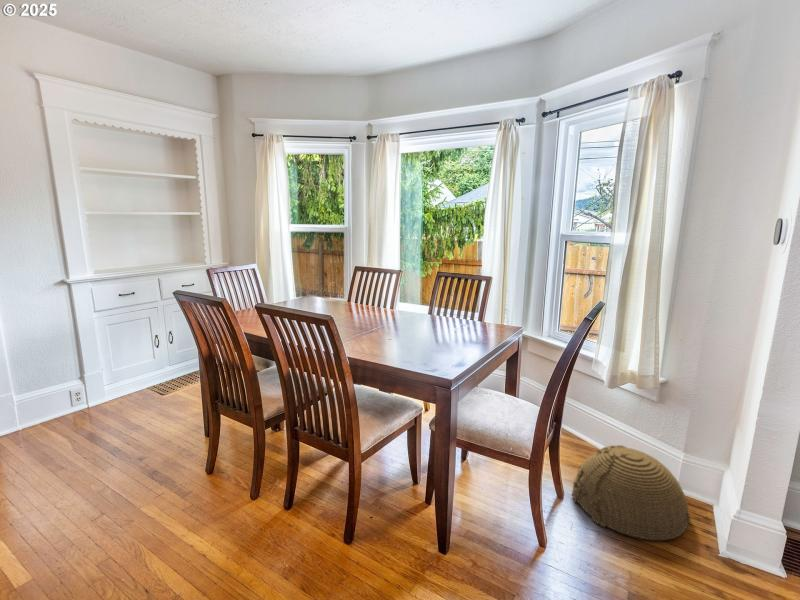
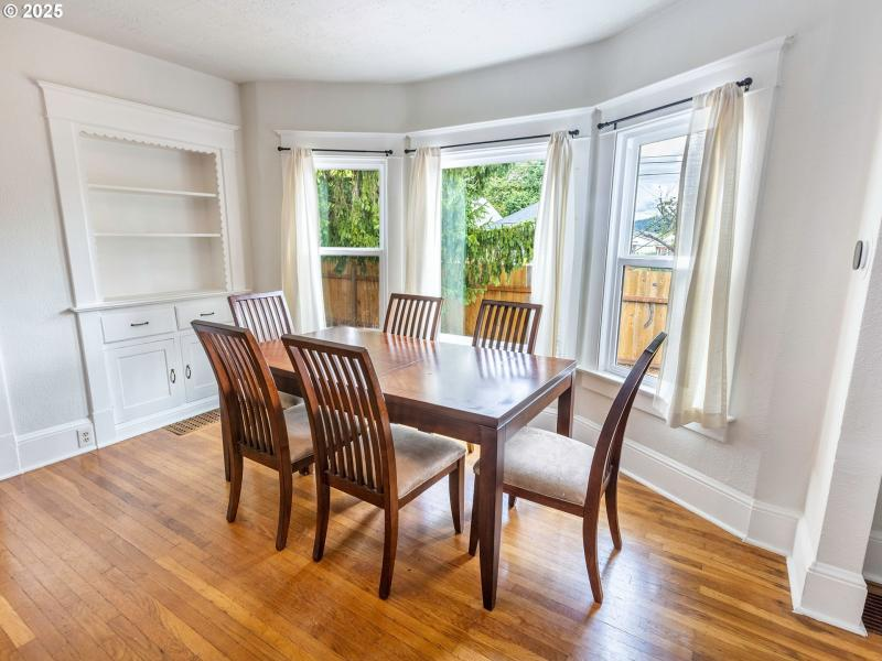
- woven basket (630, 480)
